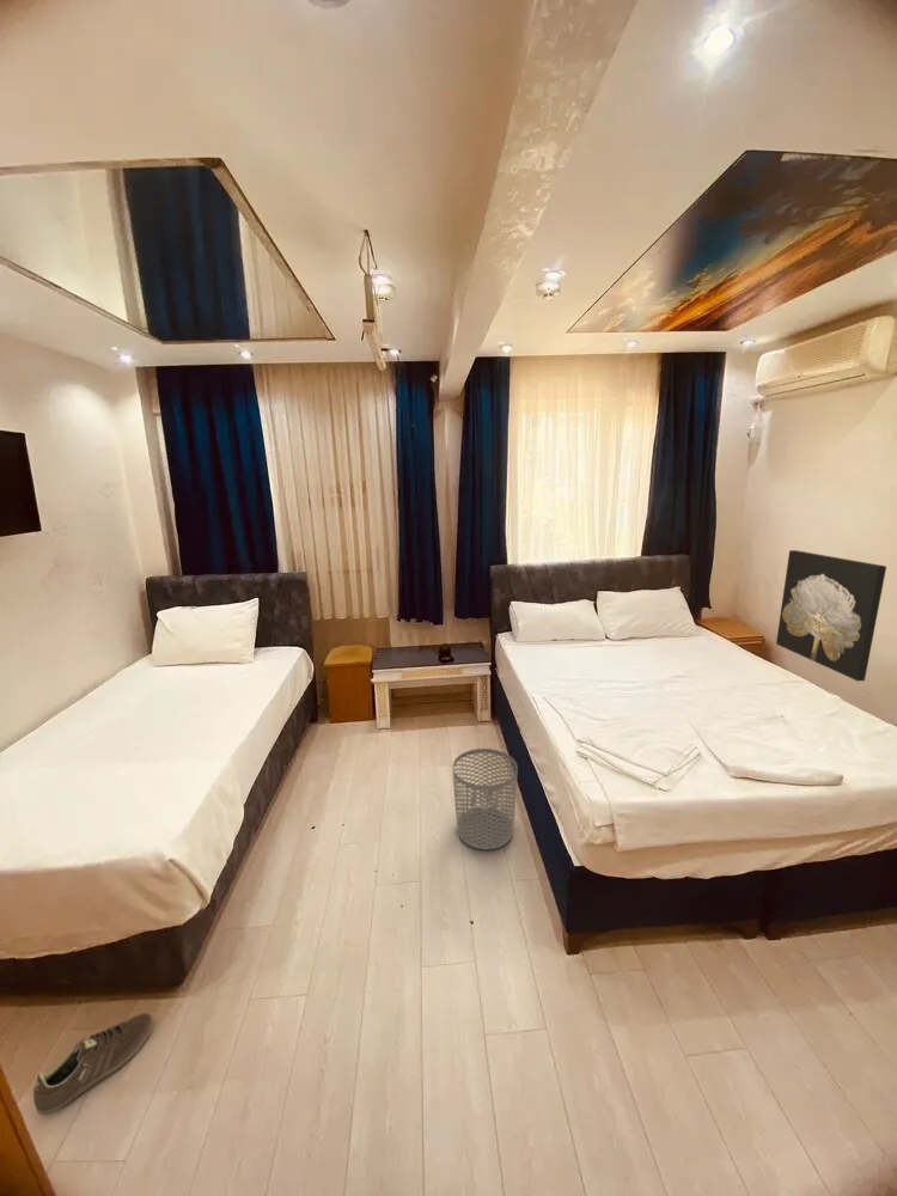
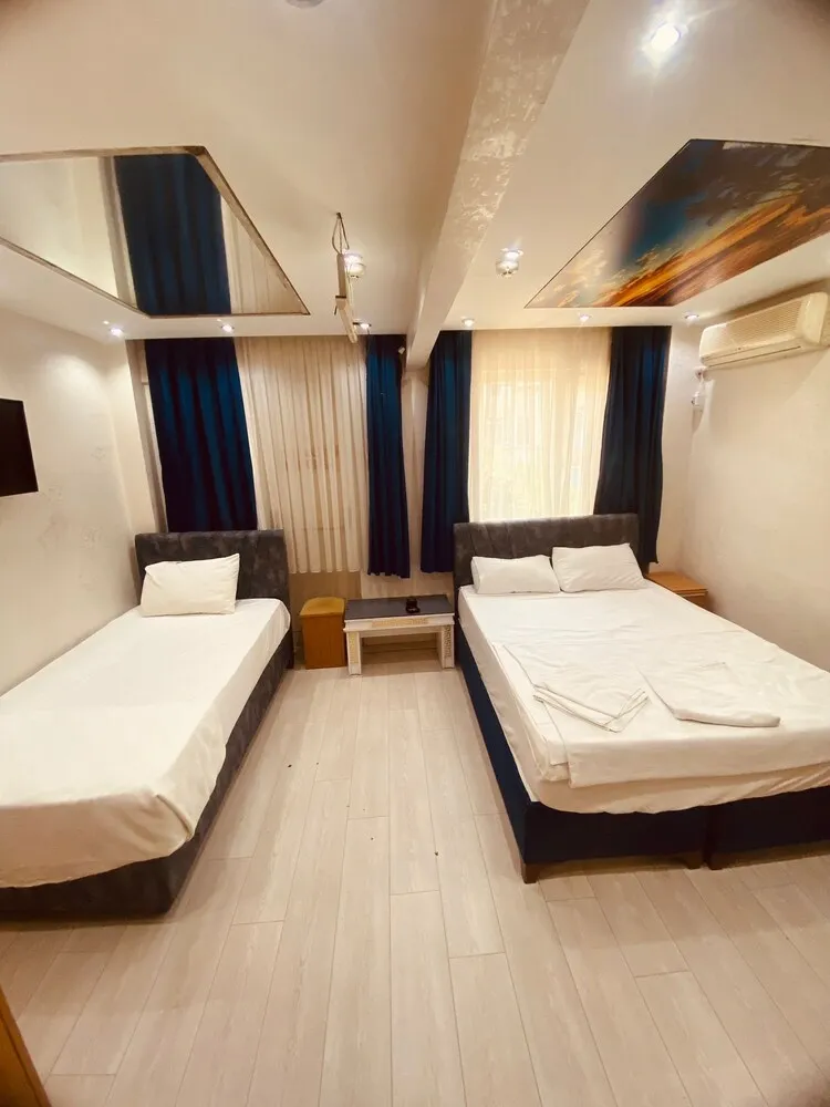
- sneaker (97, 1052)
- waste bin (484, 798)
- wall art (824, 610)
